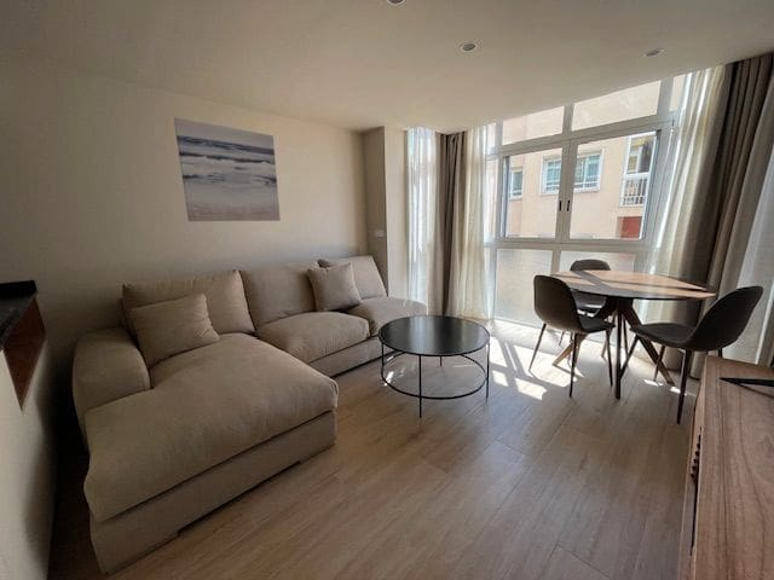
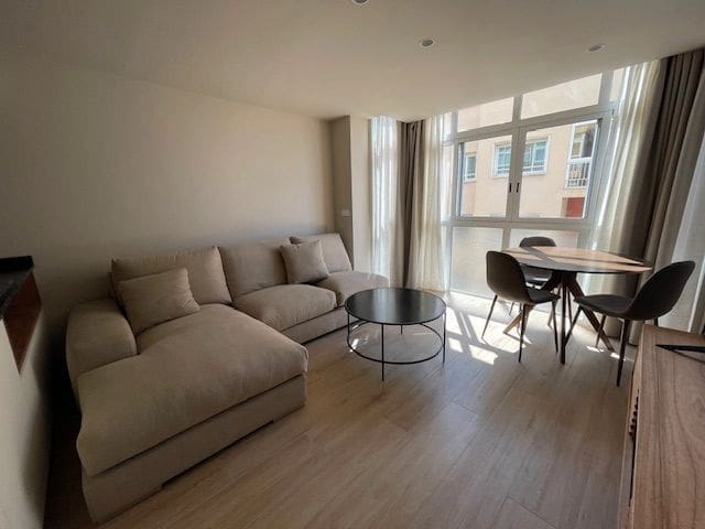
- wall art (232, 175)
